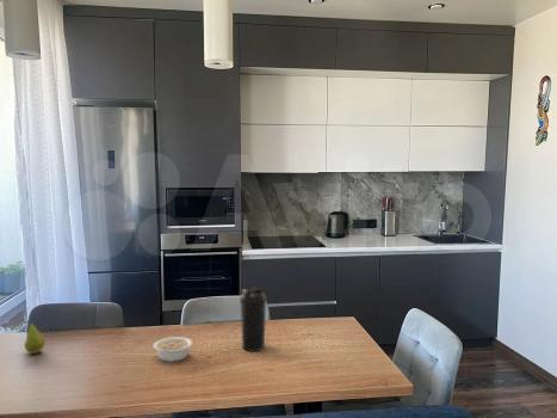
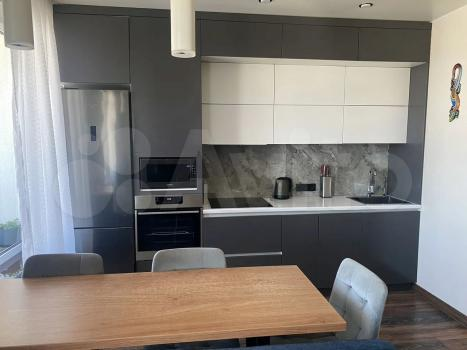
- fruit (33, 336)
- legume (174, 348)
- water bottle (253, 318)
